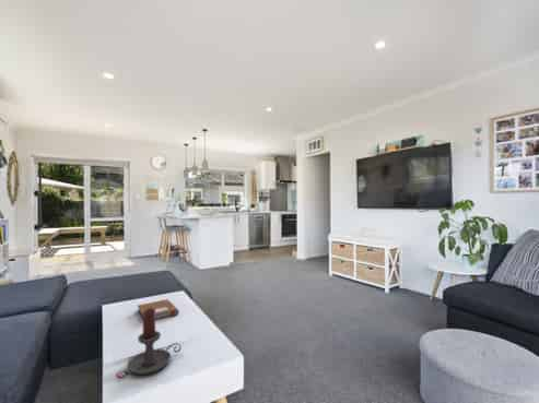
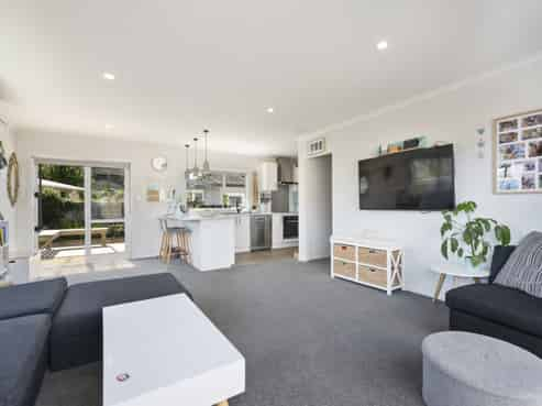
- notebook (157, 309)
- candle holder (155, 334)
